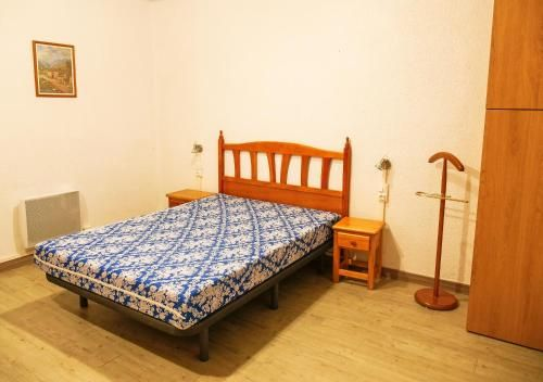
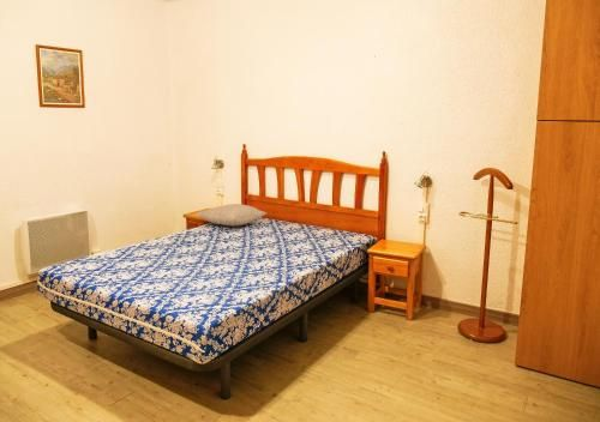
+ pillow (230, 213)
